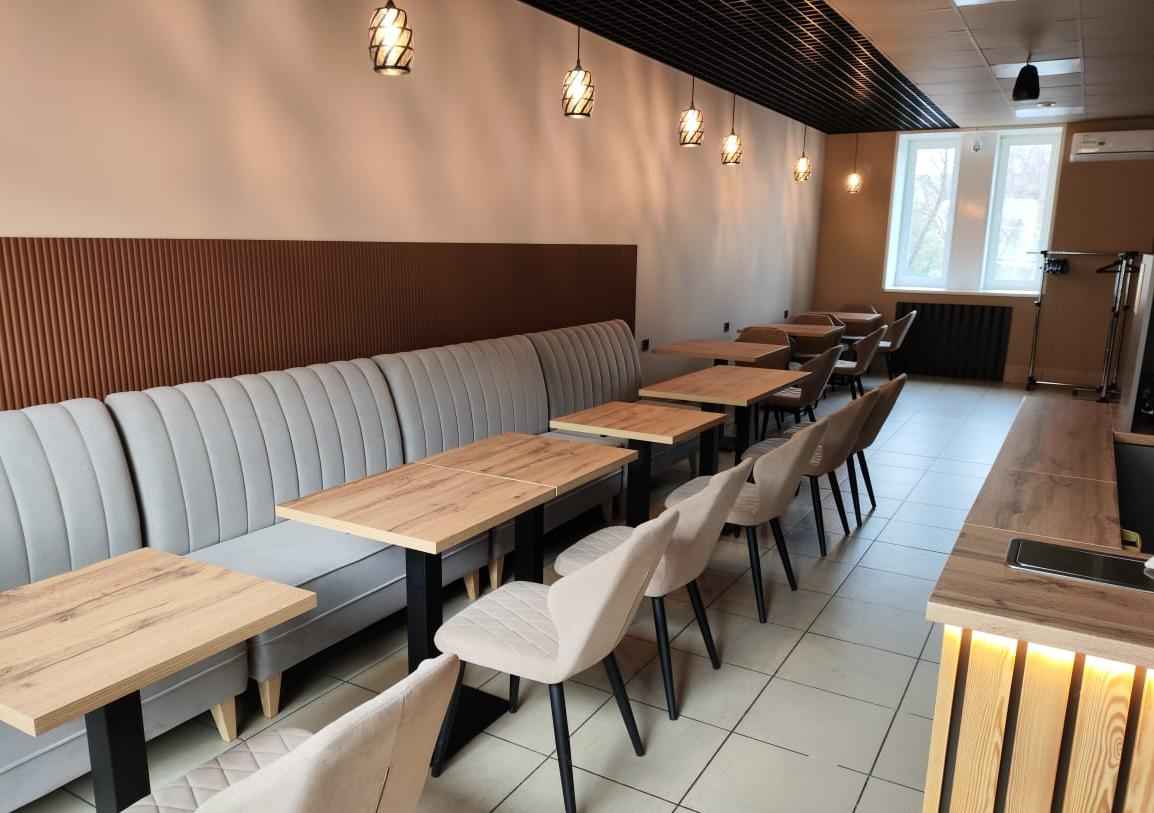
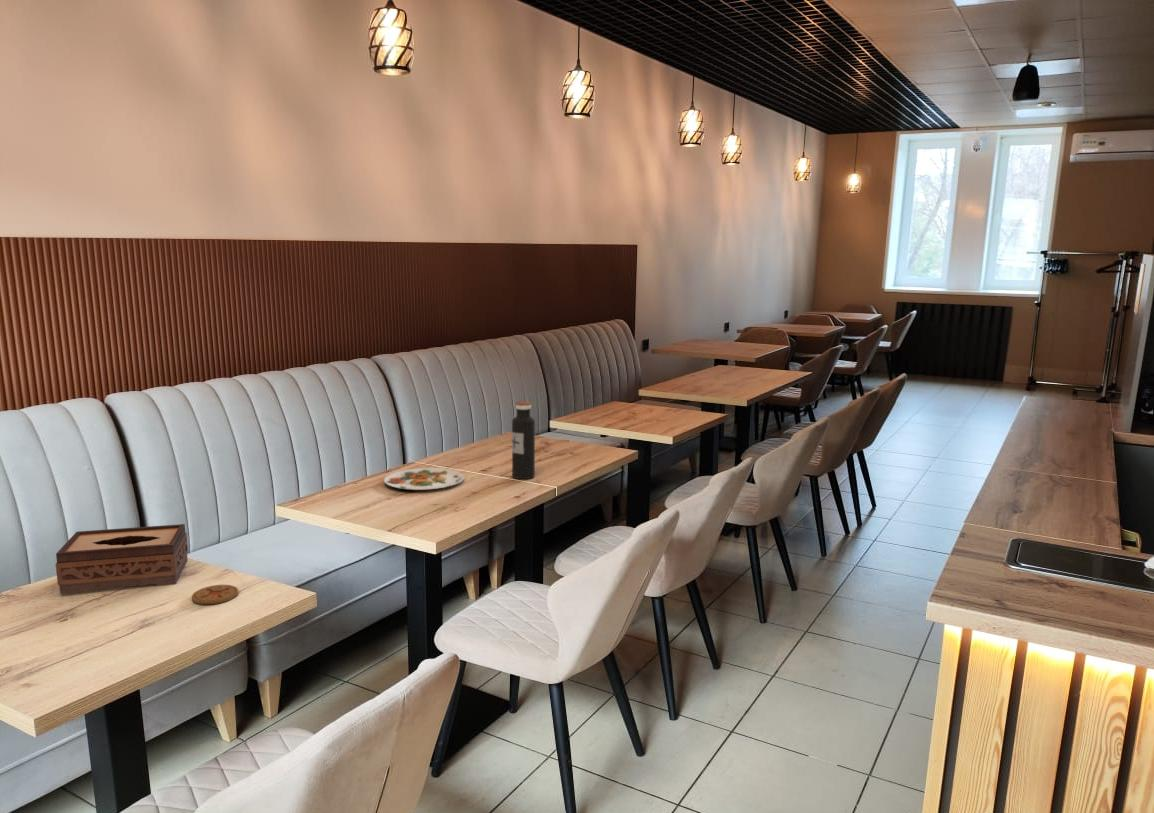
+ tissue box (125, 557)
+ plate (424, 479)
+ coaster (215, 594)
+ water bottle (523, 439)
